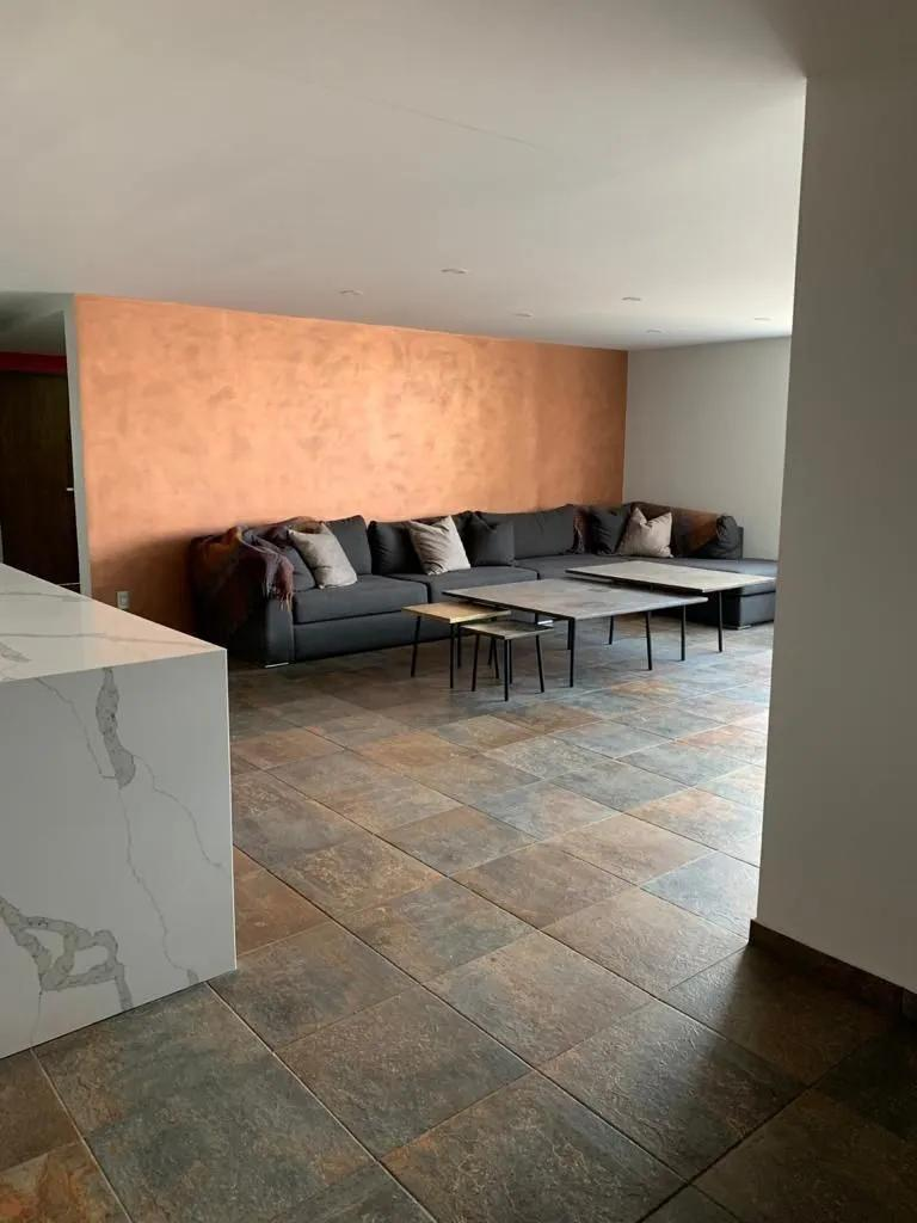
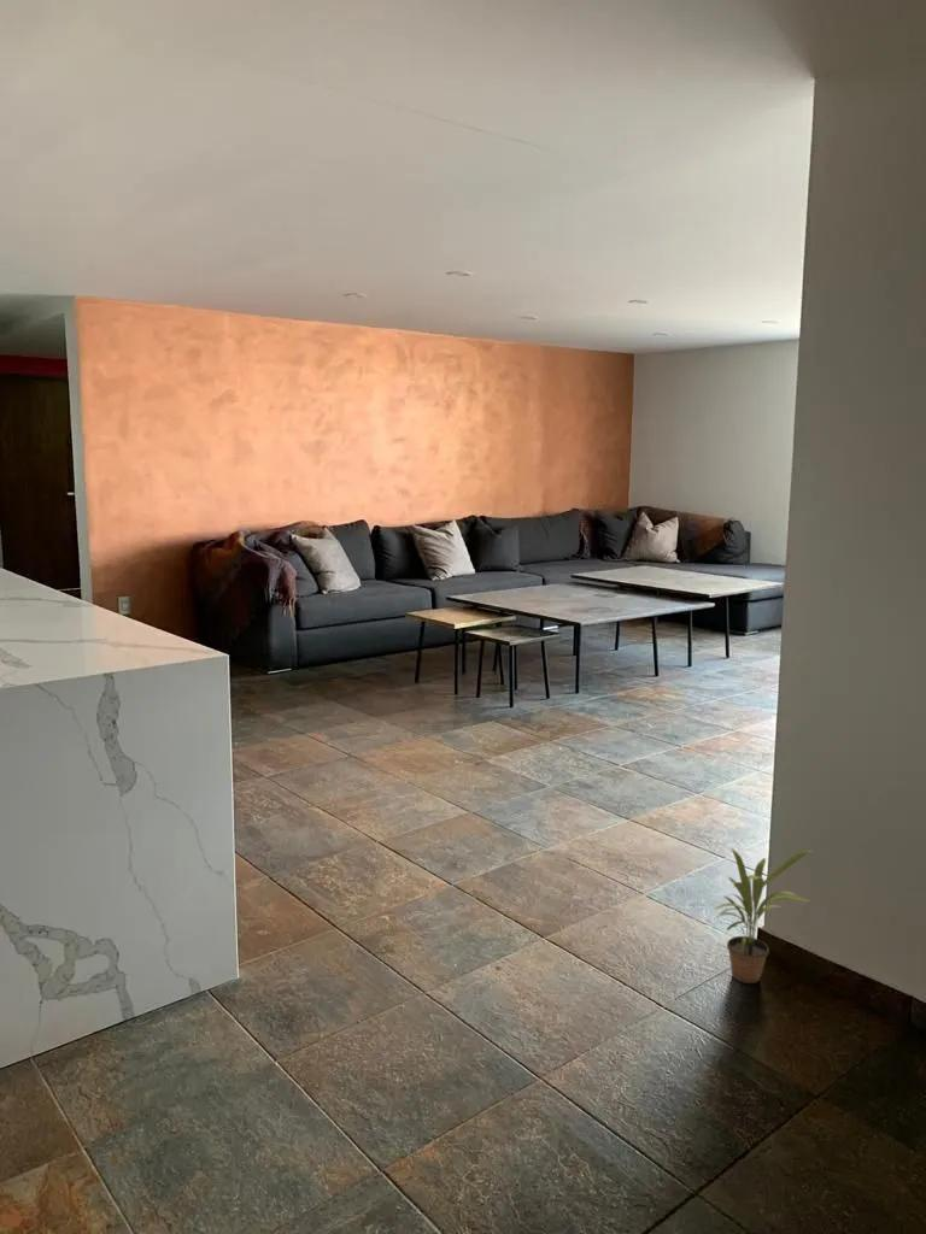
+ potted plant (751, 917)
